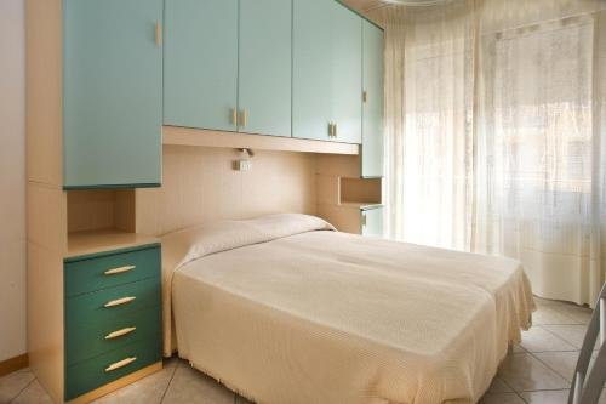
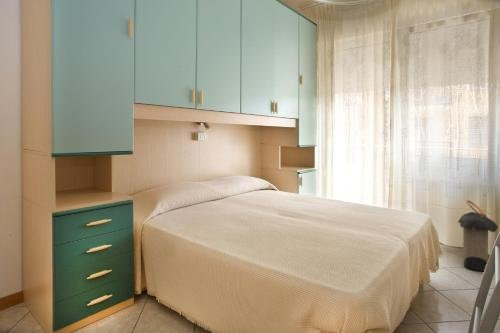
+ laundry hamper (476, 232)
